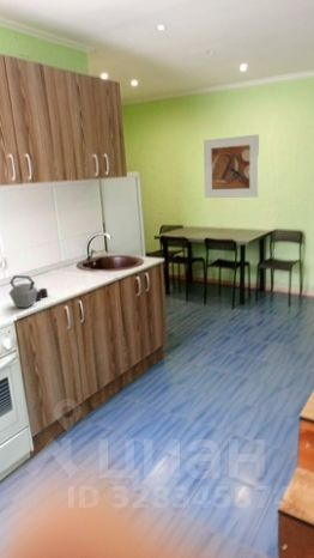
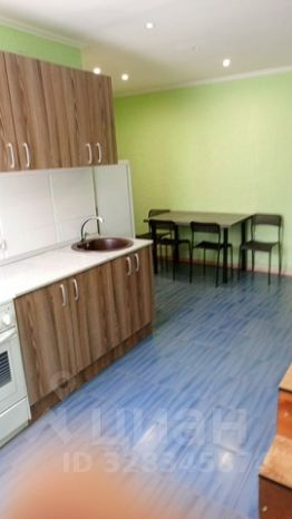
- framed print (230, 168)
- kettle (30, 287)
